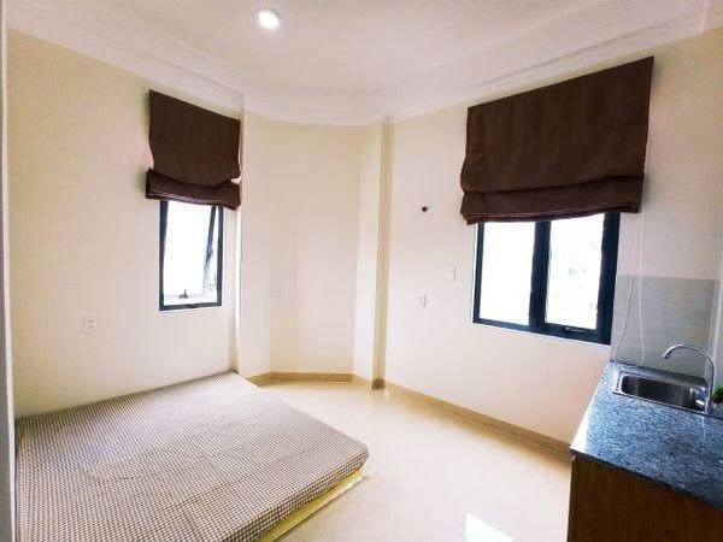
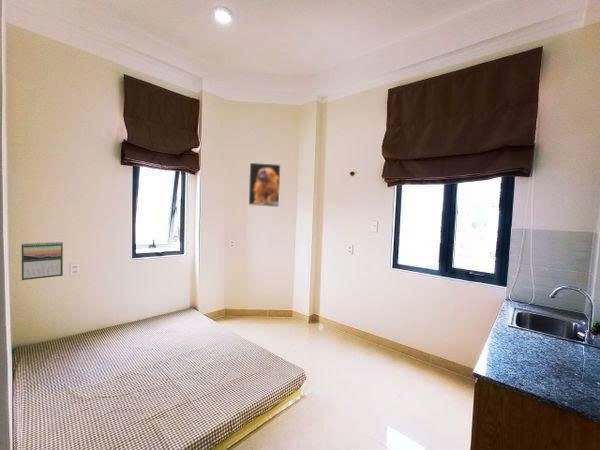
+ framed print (264, 185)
+ calendar (42, 259)
